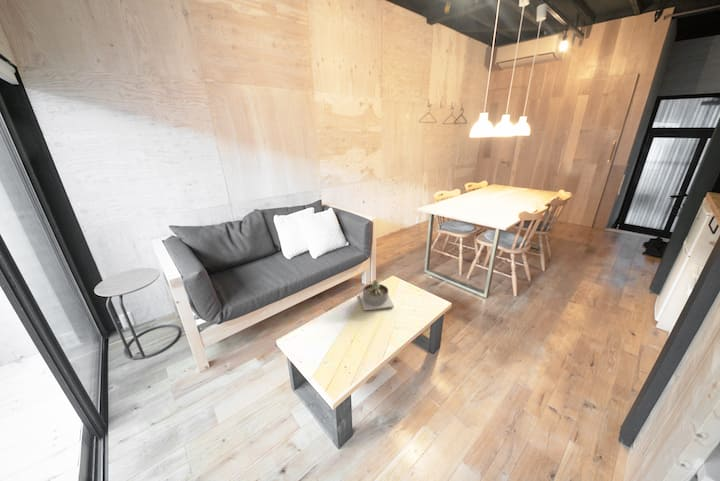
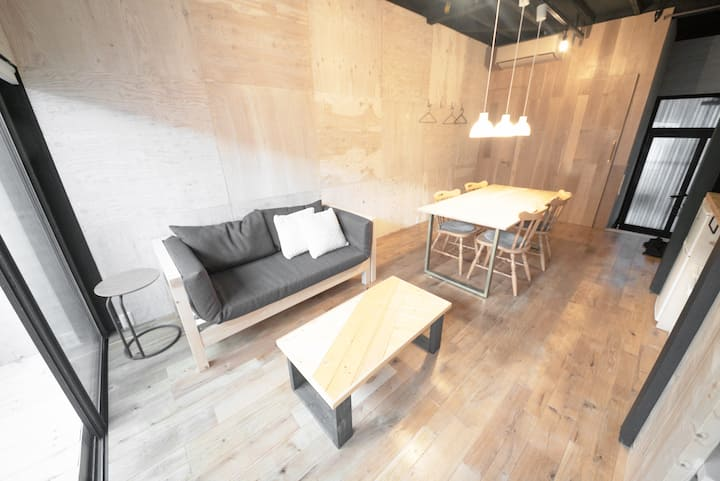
- succulent planter (375, 291)
